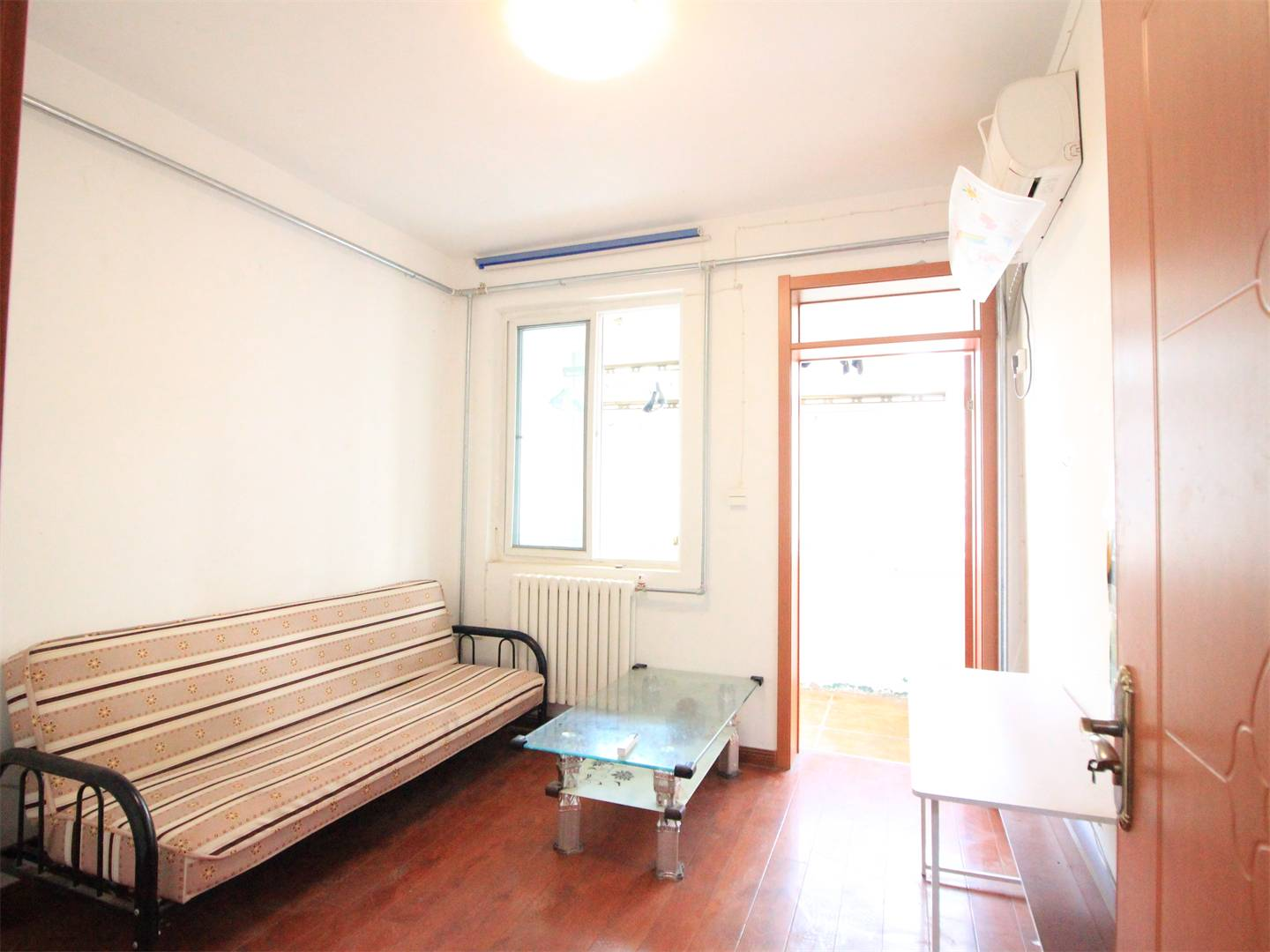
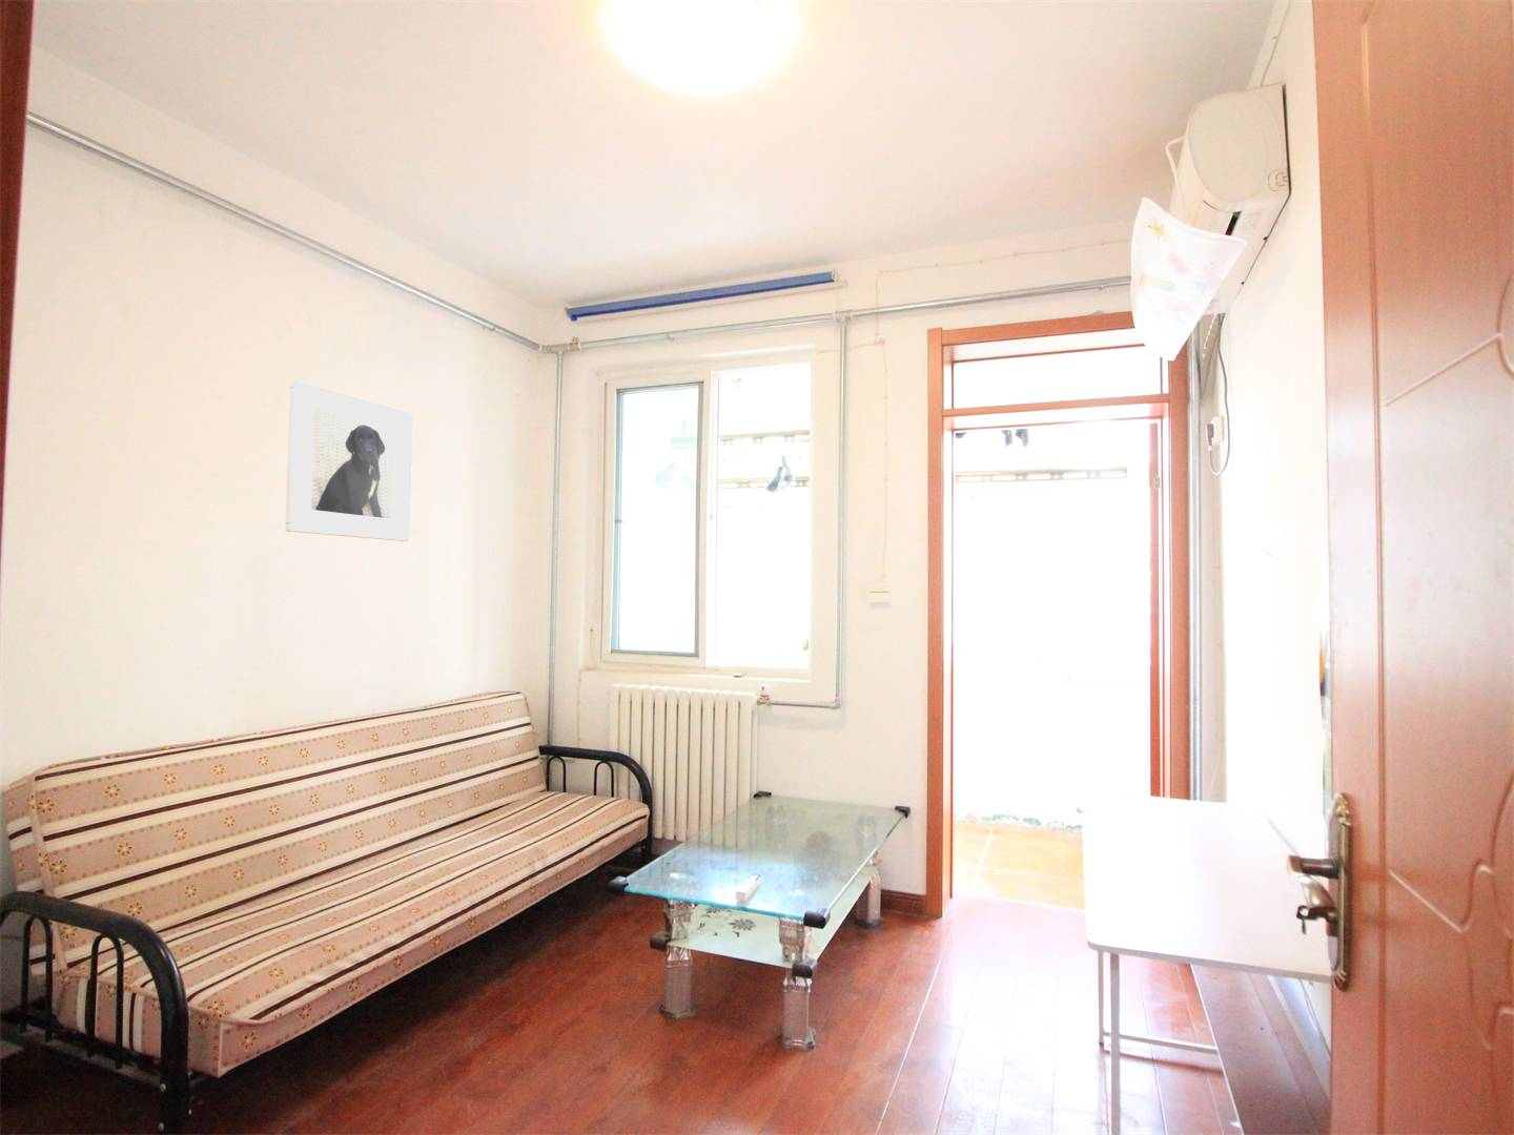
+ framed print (354, 466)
